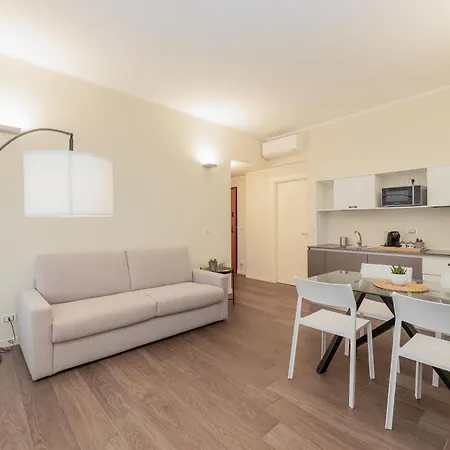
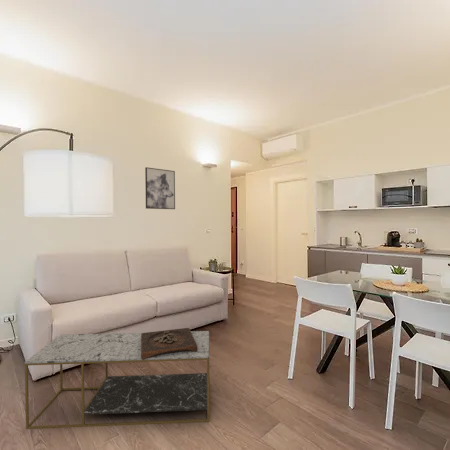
+ coffee table (128, 376)
+ wooden tray (167, 337)
+ wall art (160, 189)
